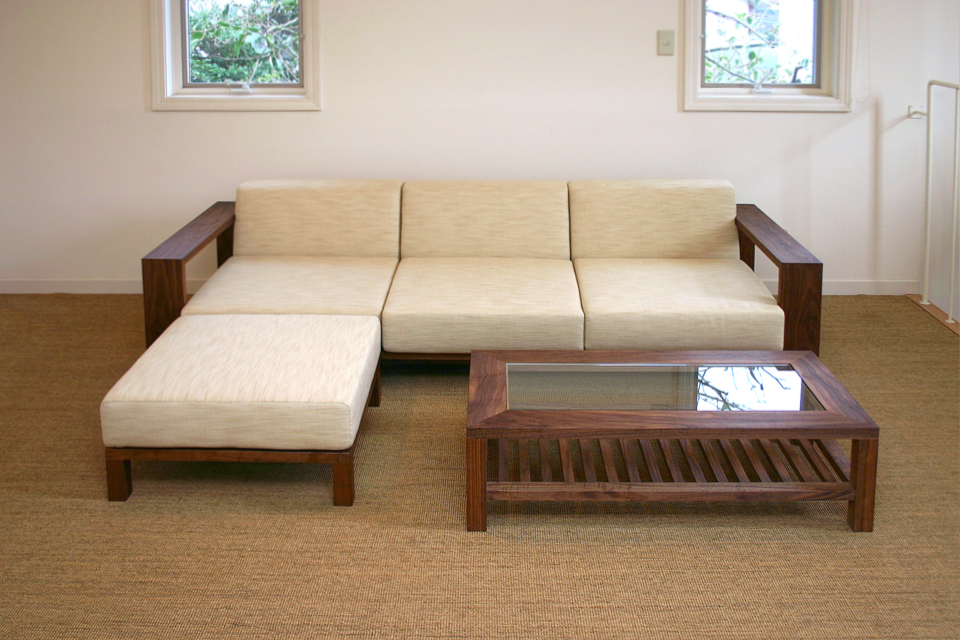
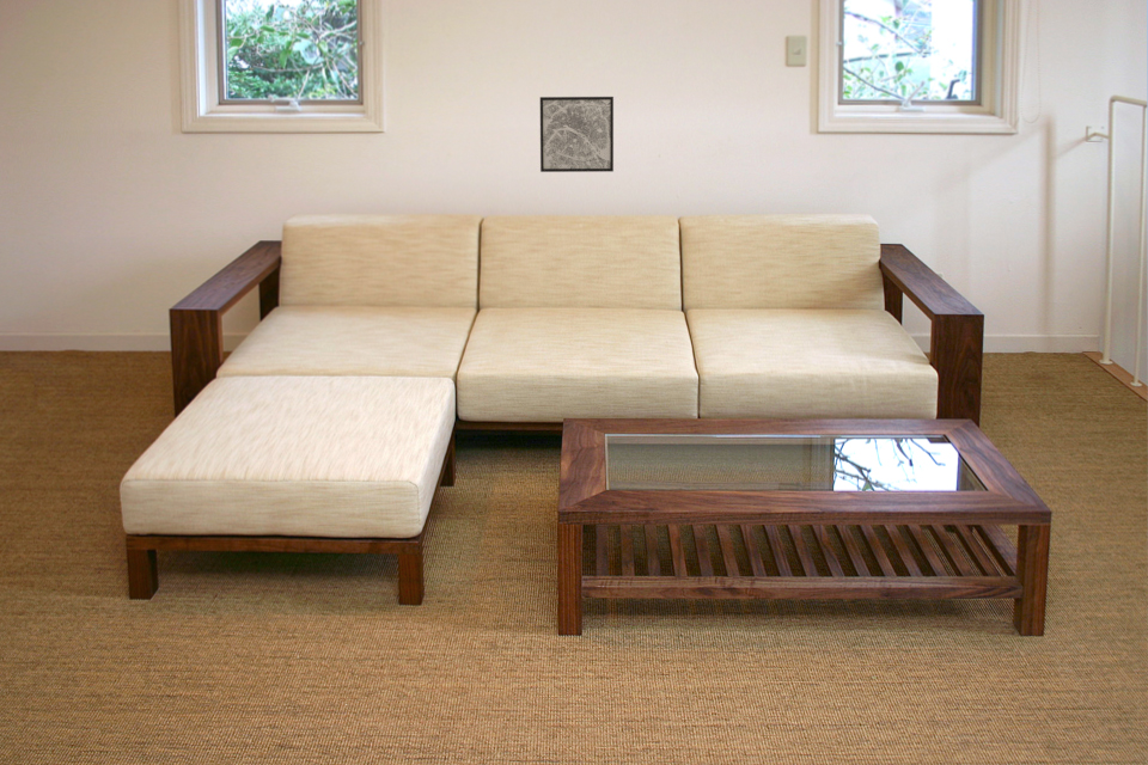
+ wall art (576, 134)
